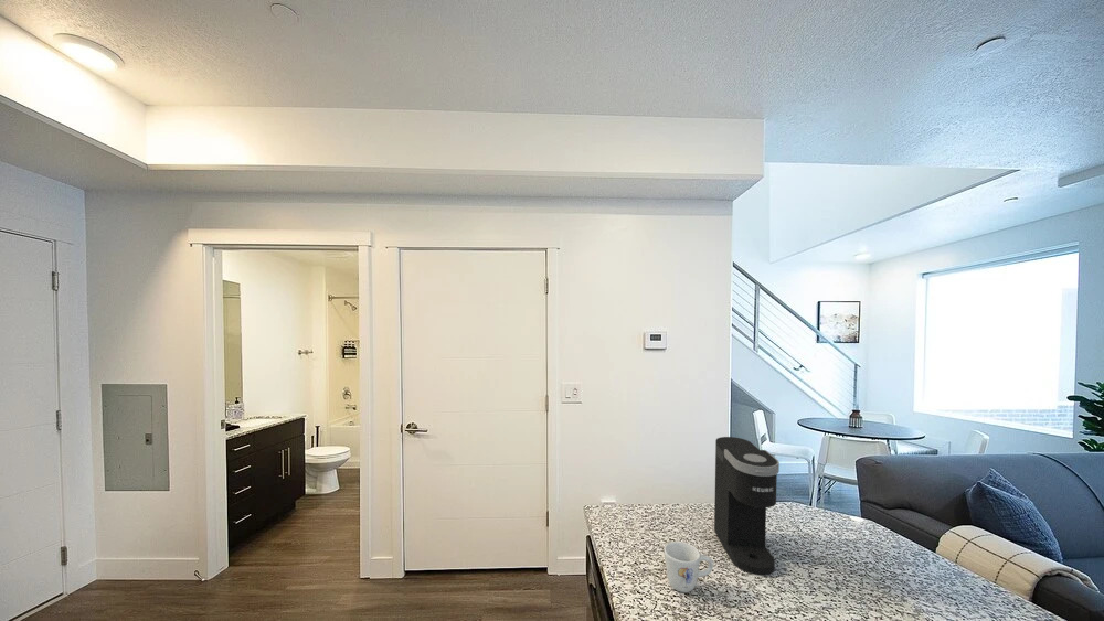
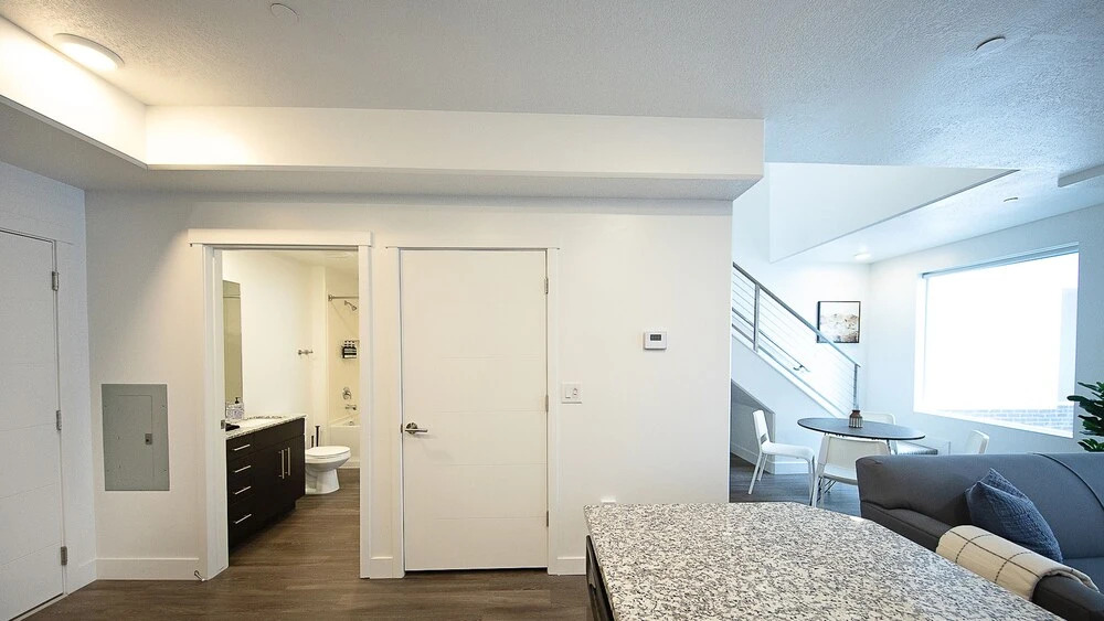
- mug (688, 568)
- coffee maker (743, 499)
